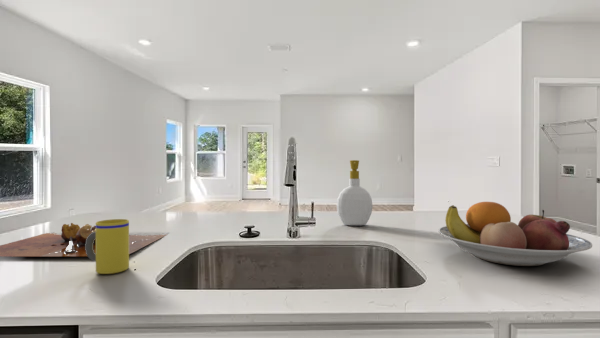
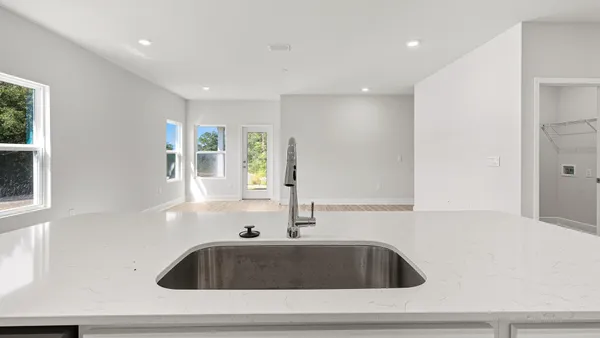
- fruit bowl (507, 229)
- soap bottle (354, 192)
- mug (106, 245)
- cutting board (81, 233)
